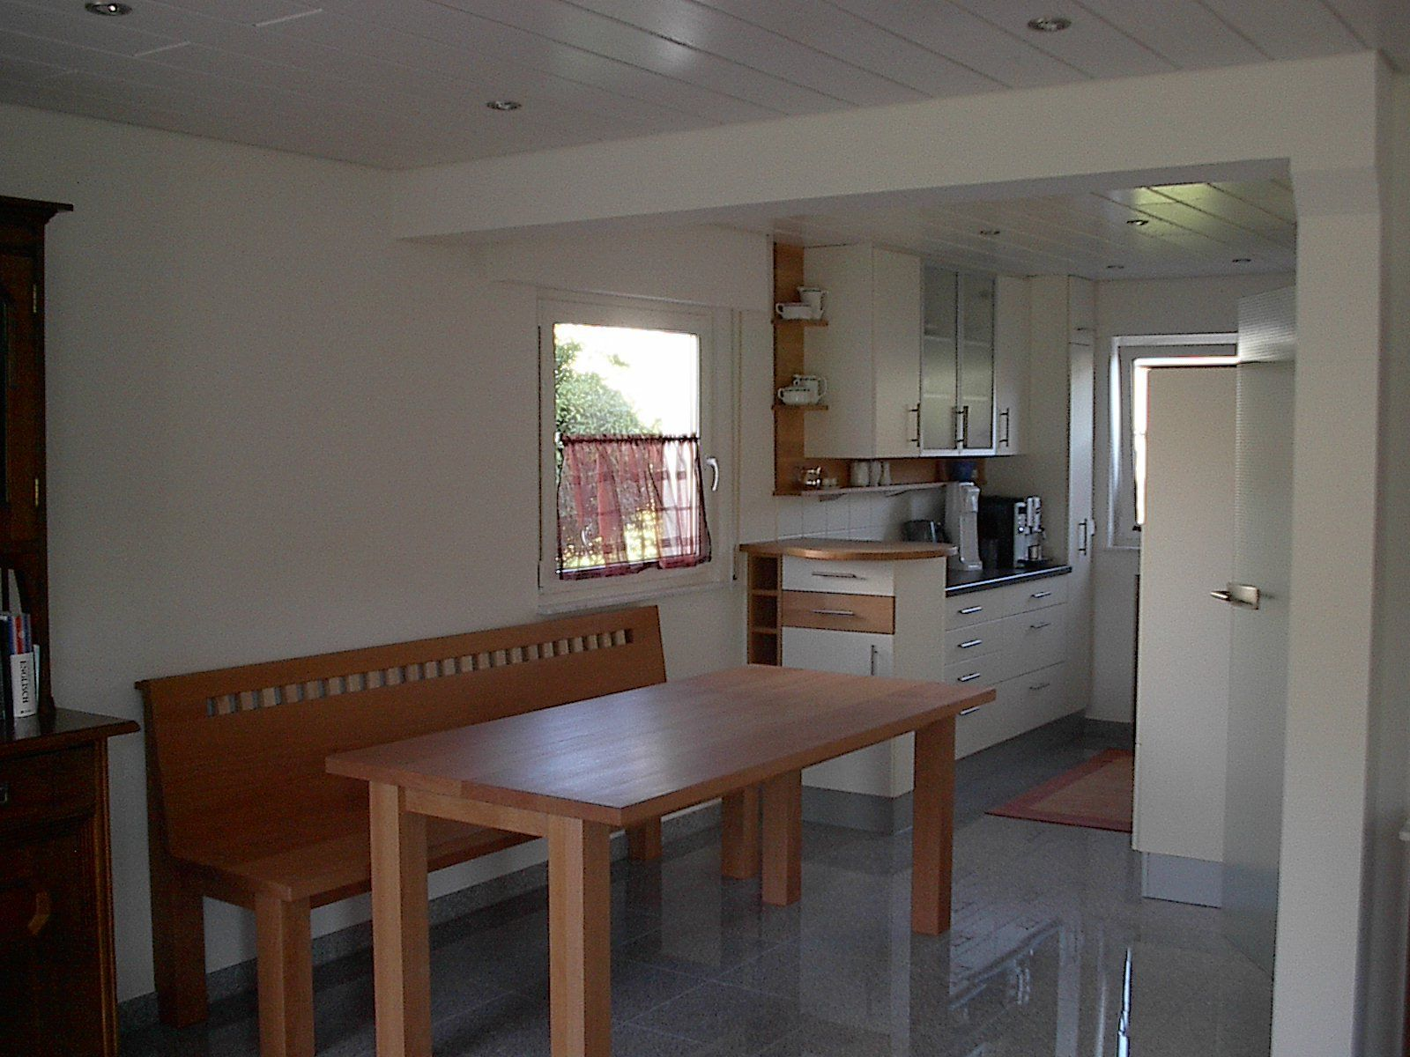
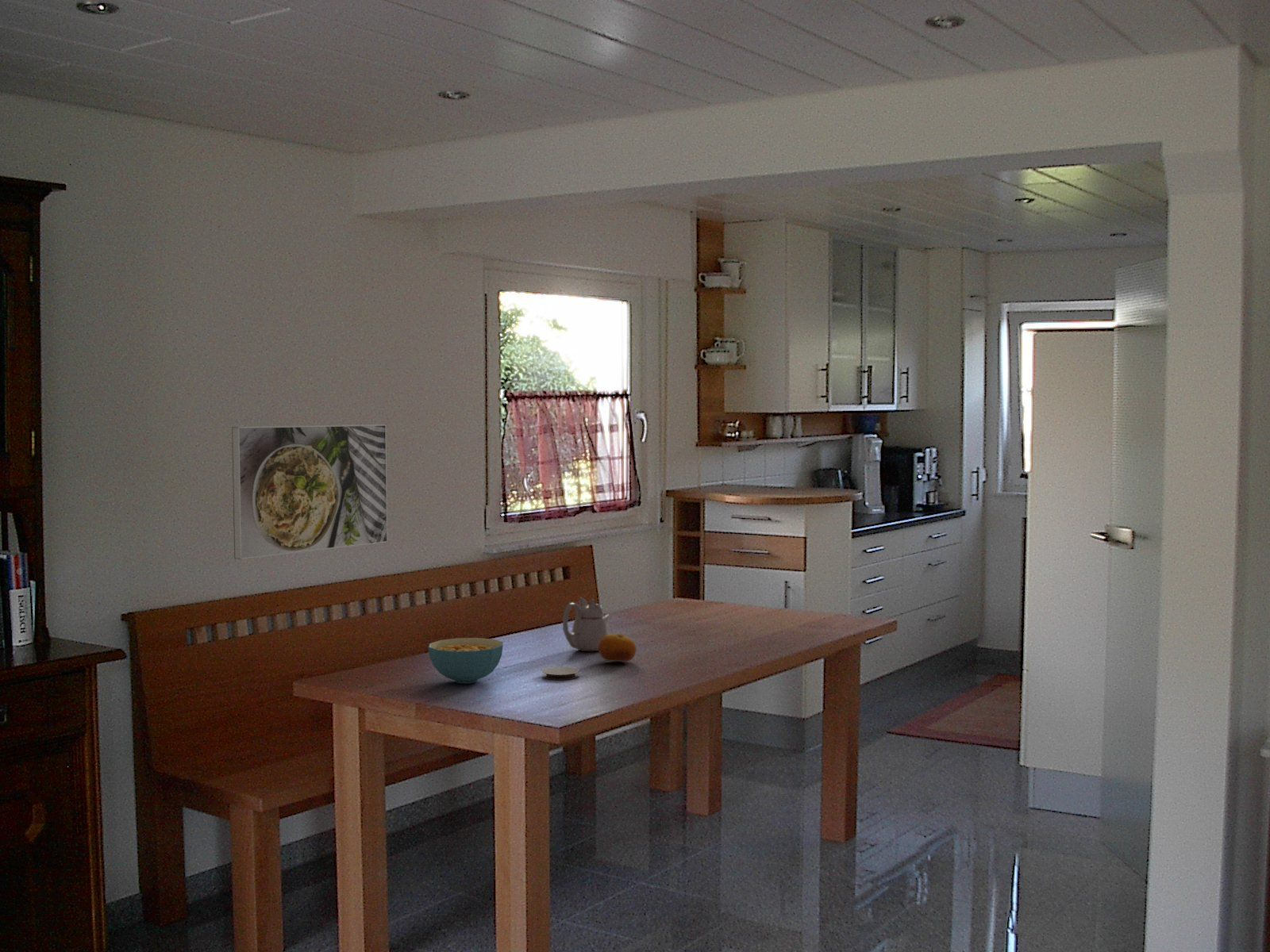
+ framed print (314, 488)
+ coaster (560, 673)
+ cereal bowl (466, 662)
+ teapot (587, 624)
+ fruit (617, 648)
